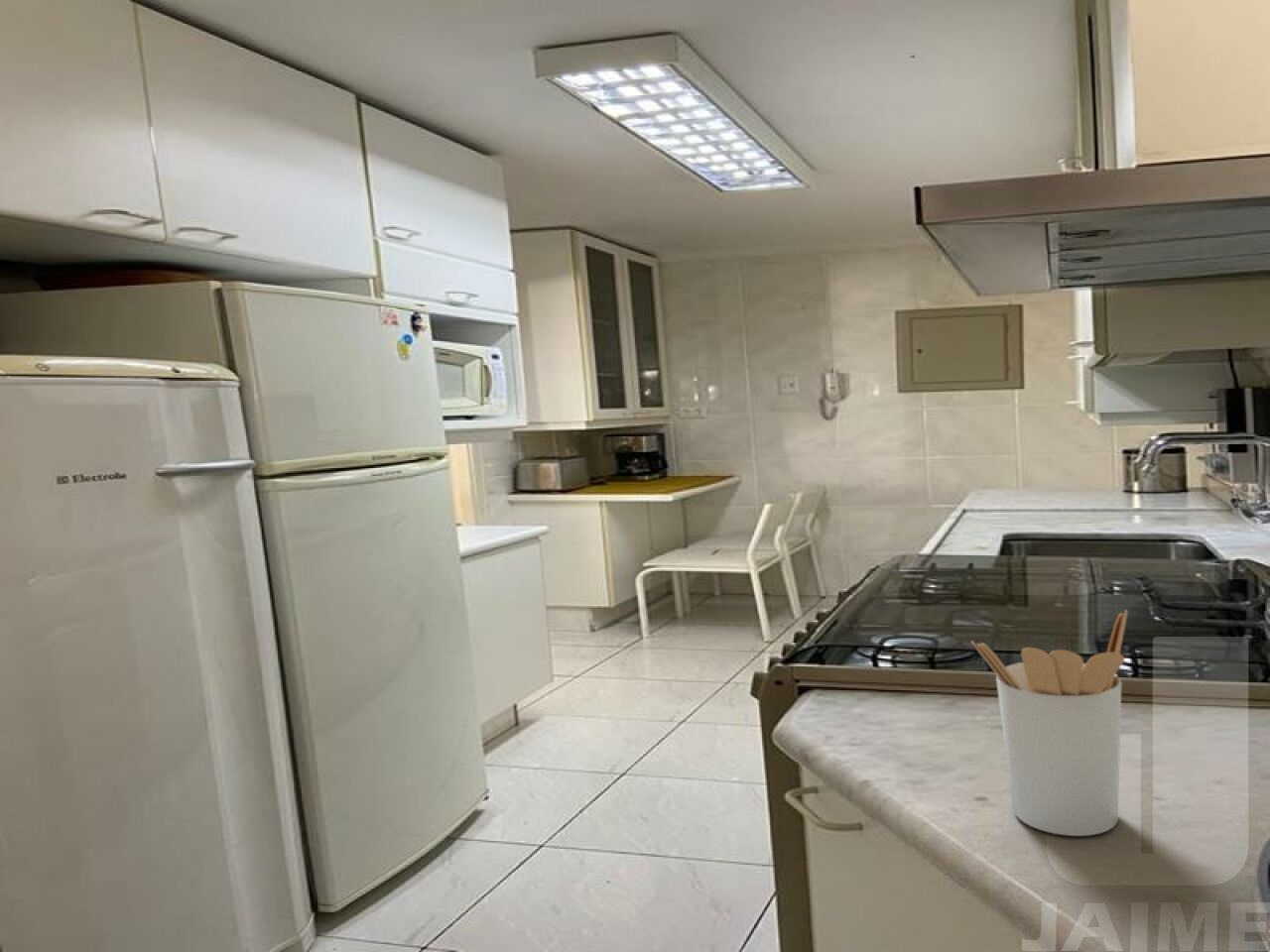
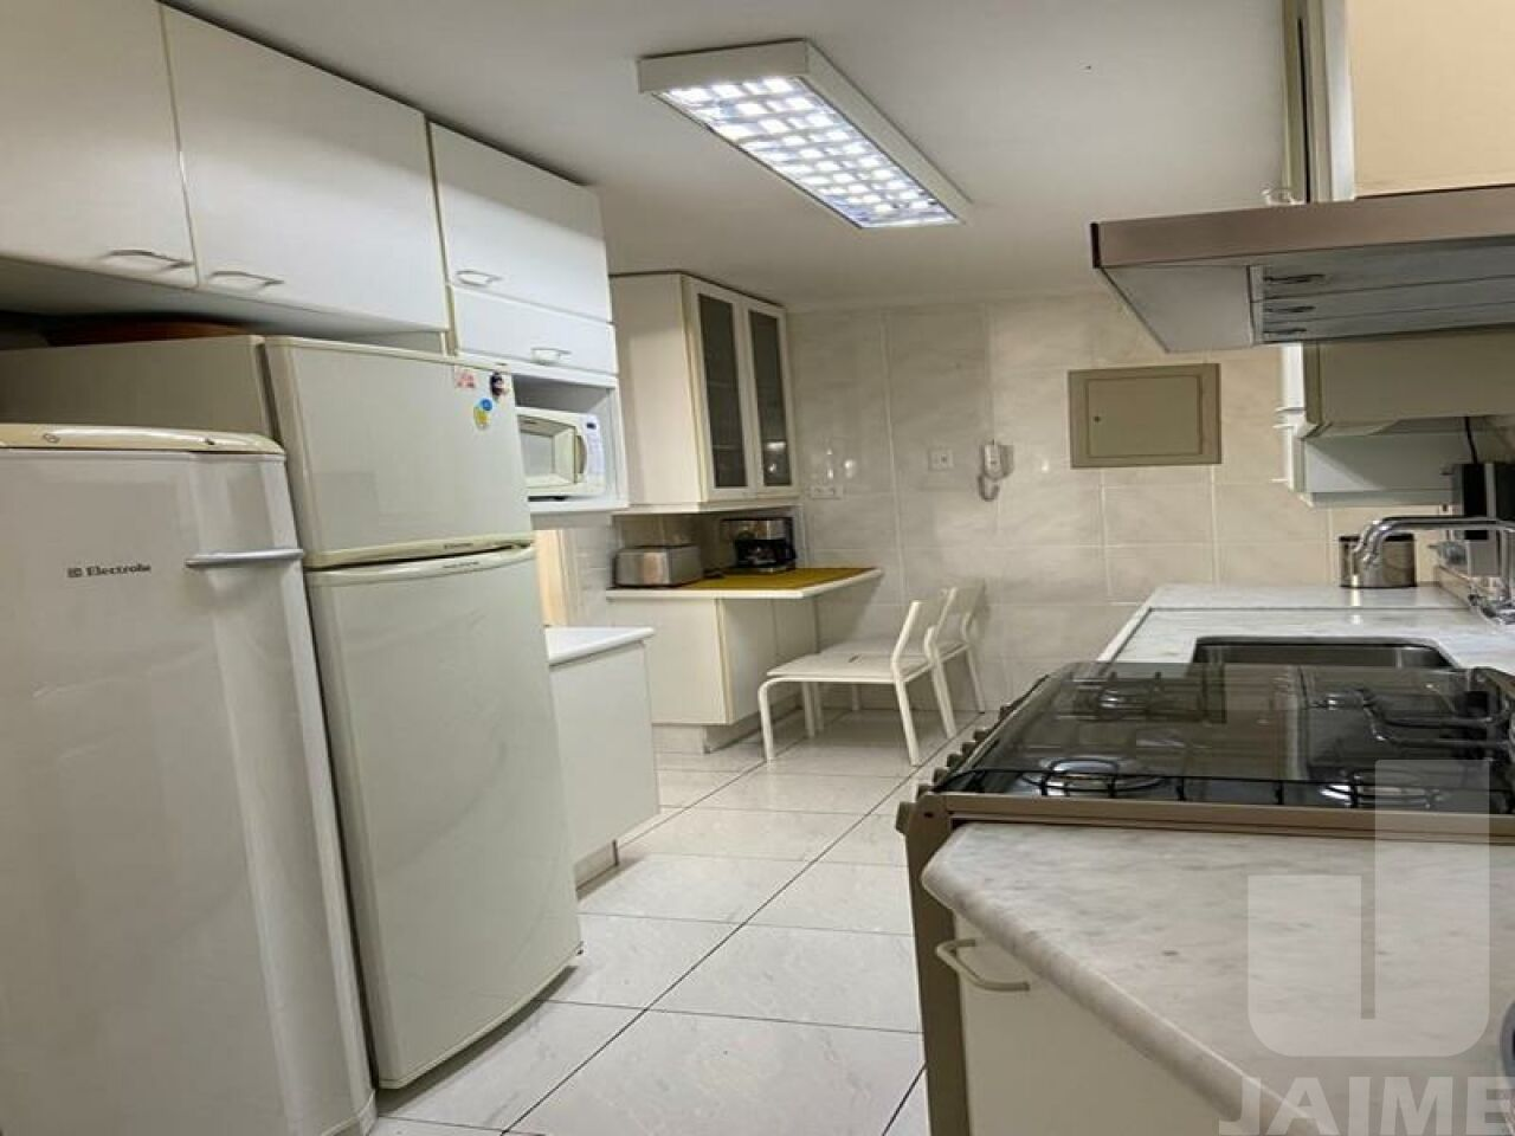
- utensil holder (1065, 723)
